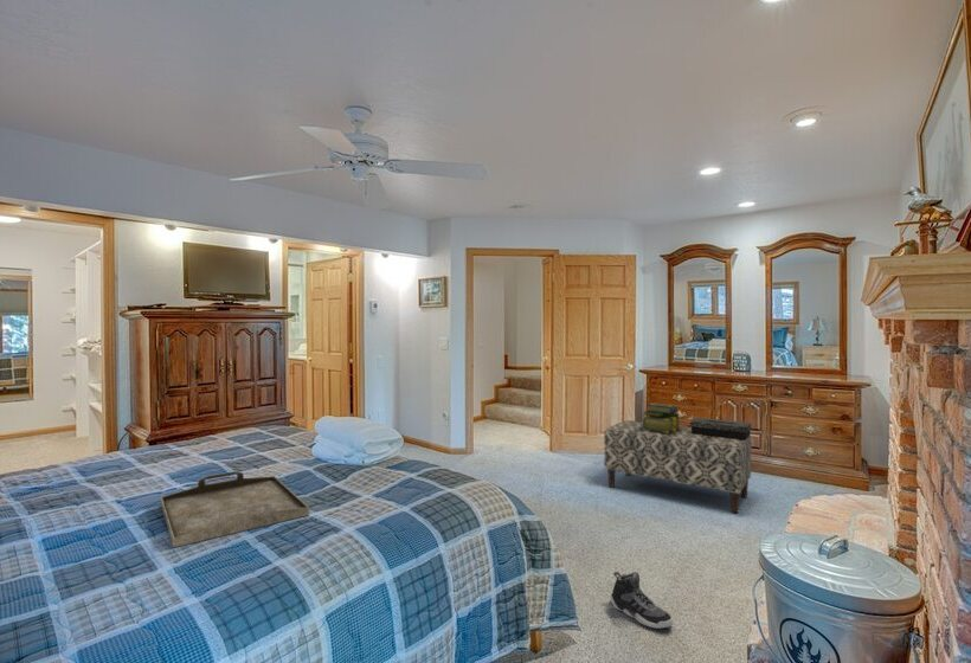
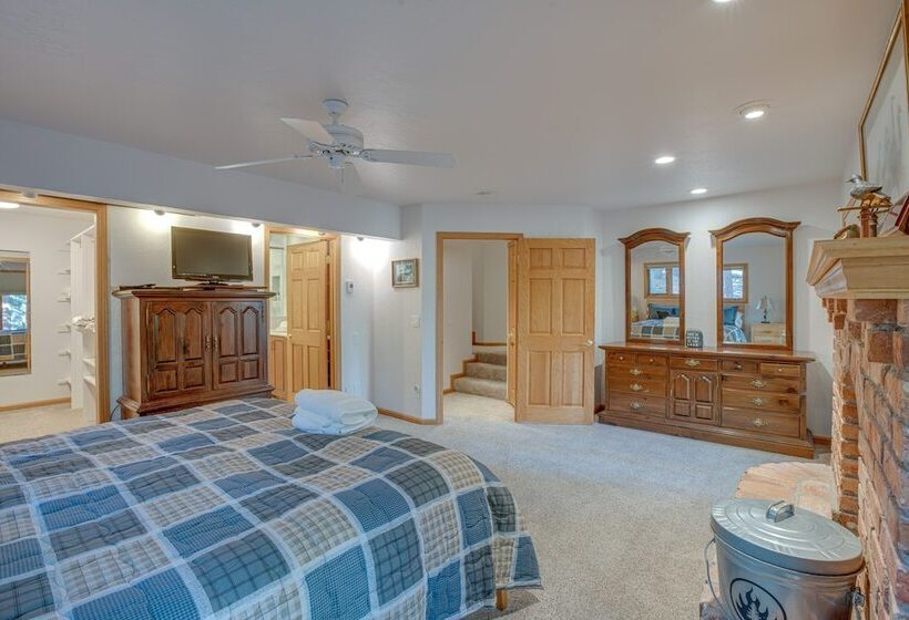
- decorative box (720, 427)
- sneaker (639, 597)
- bench (675, 461)
- serving tray (232, 498)
- stack of books (661, 416)
